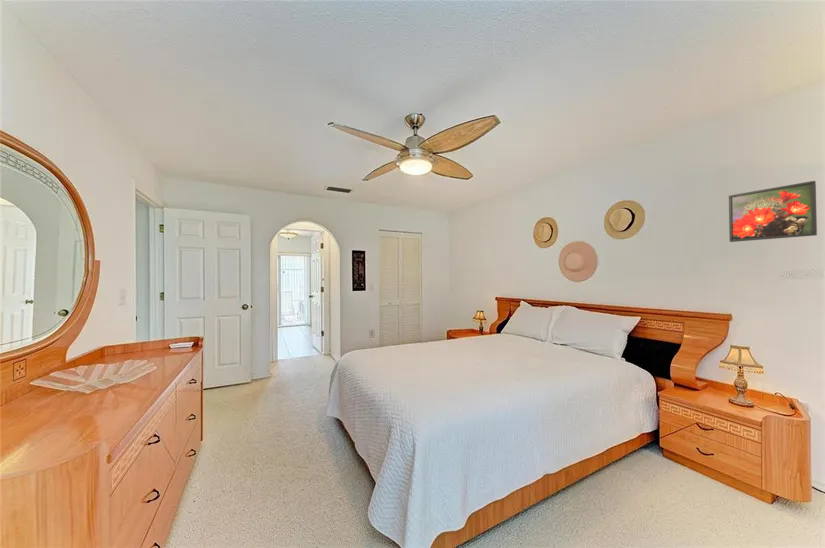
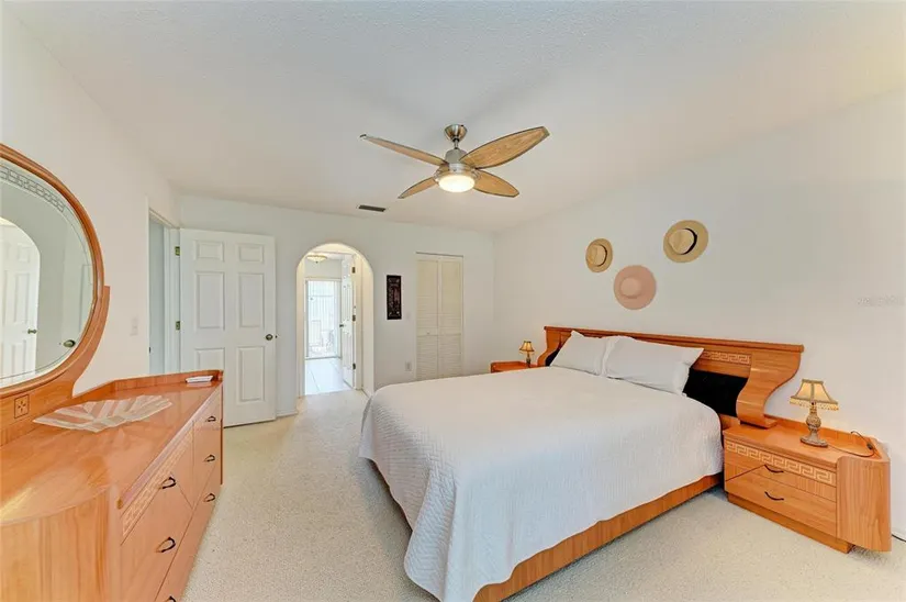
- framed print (769, 213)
